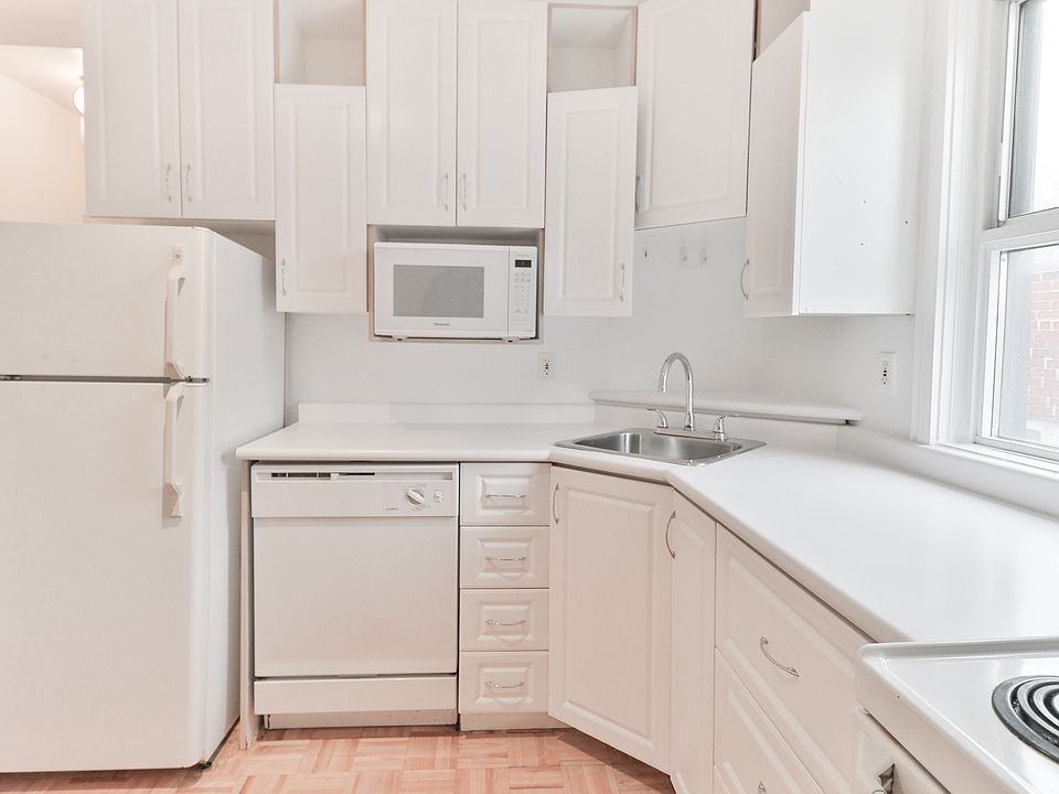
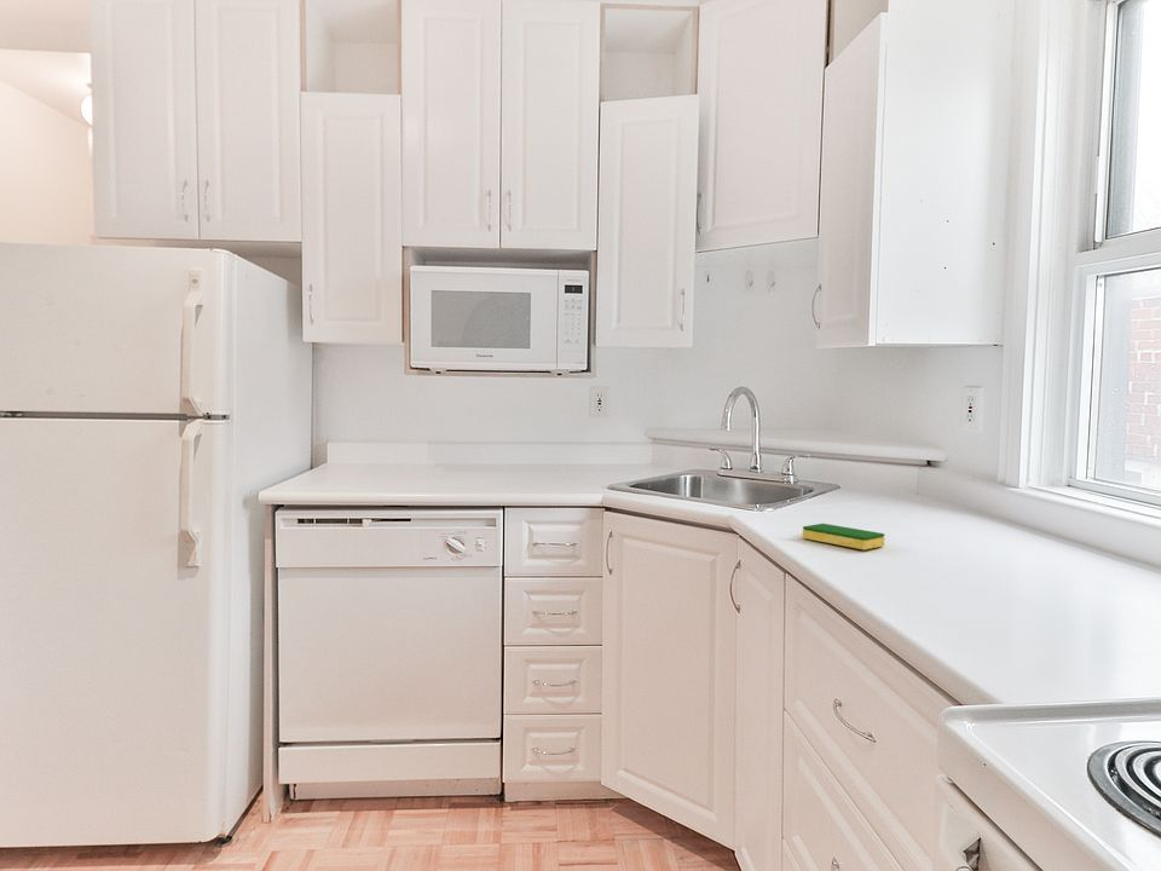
+ dish sponge (842, 536)
